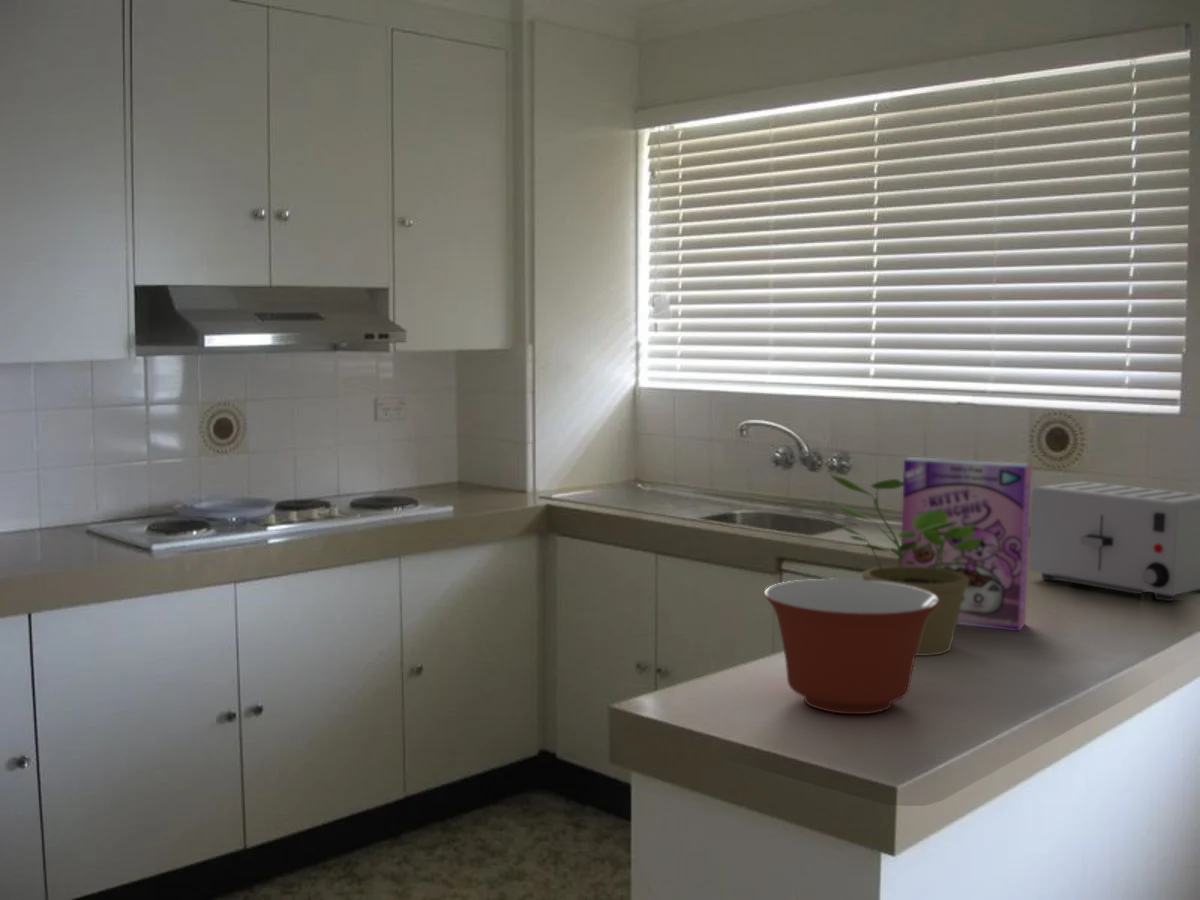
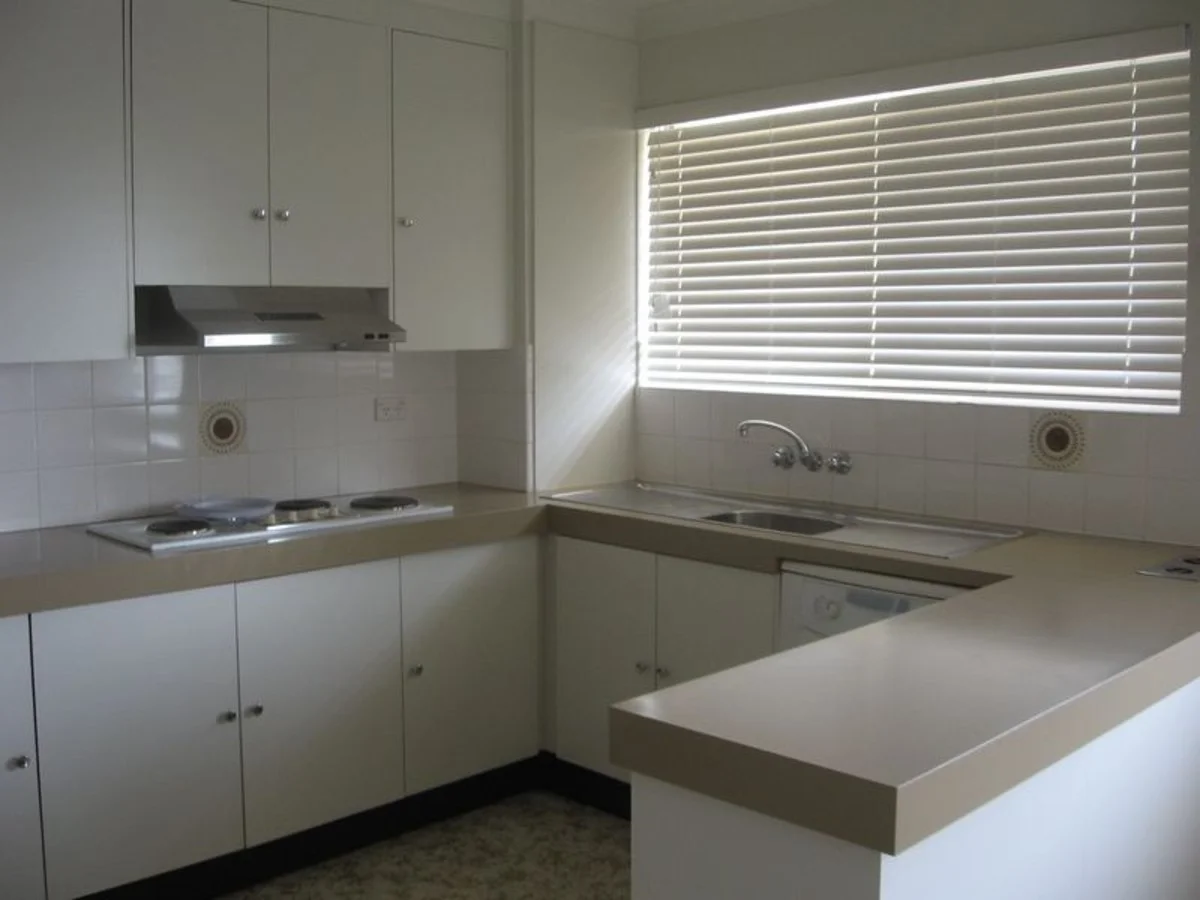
- mixing bowl (849, 648)
- cereal box (963, 540)
- potted plant (910, 561)
- toaster (1119, 539)
